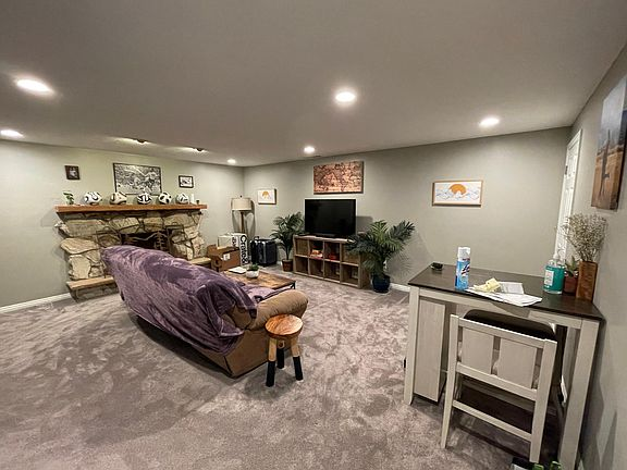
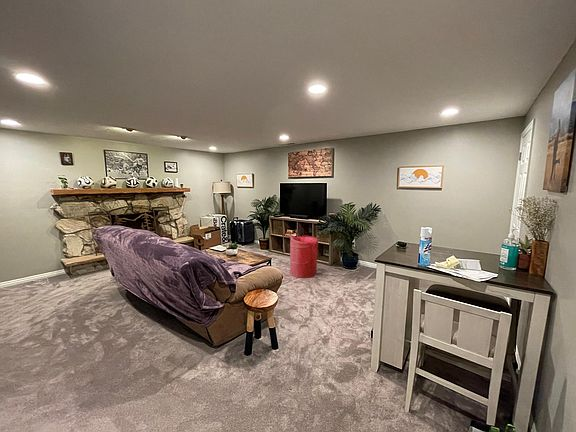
+ laundry hamper (303, 255)
